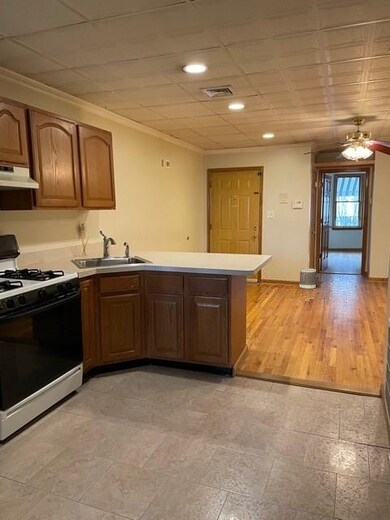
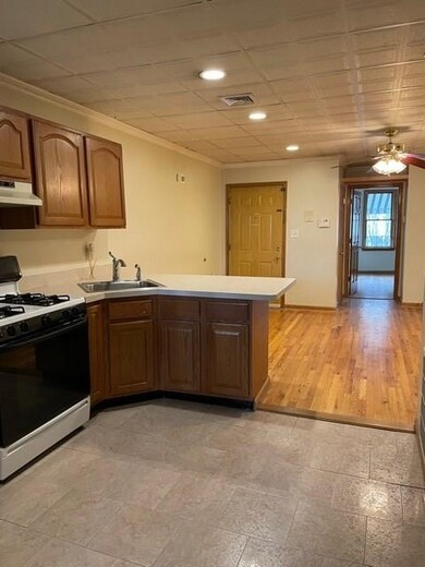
- wastebasket (308, 278)
